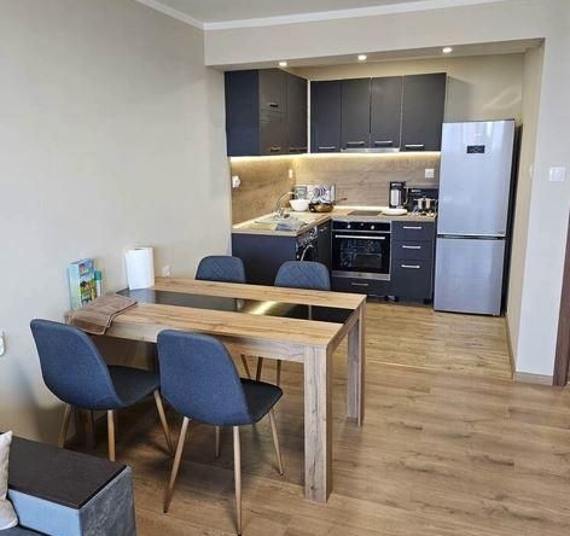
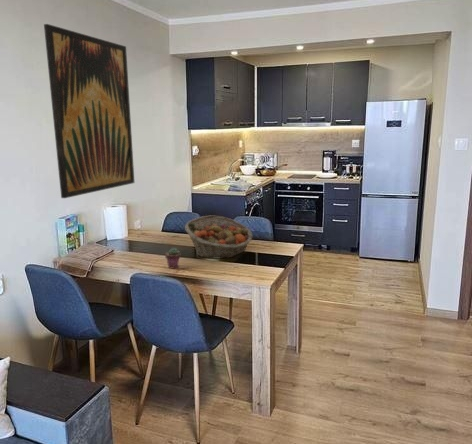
+ wall art (96, 116)
+ potted succulent (173, 257)
+ fruit basket (219, 236)
